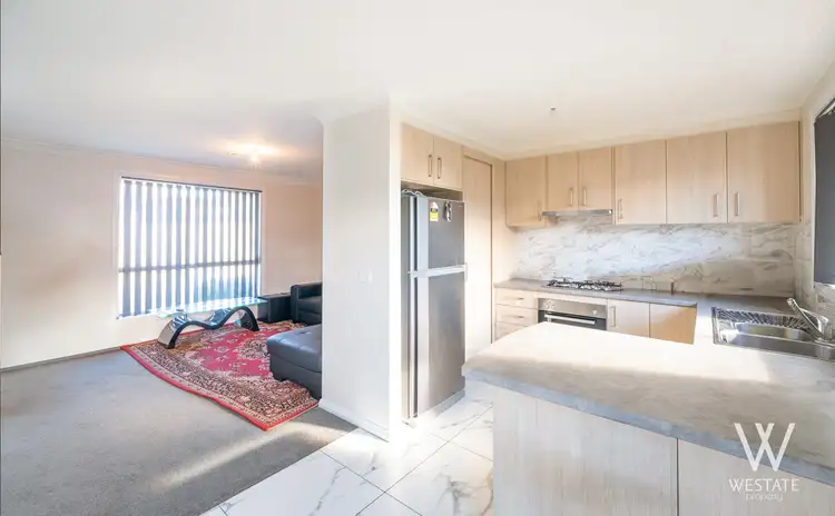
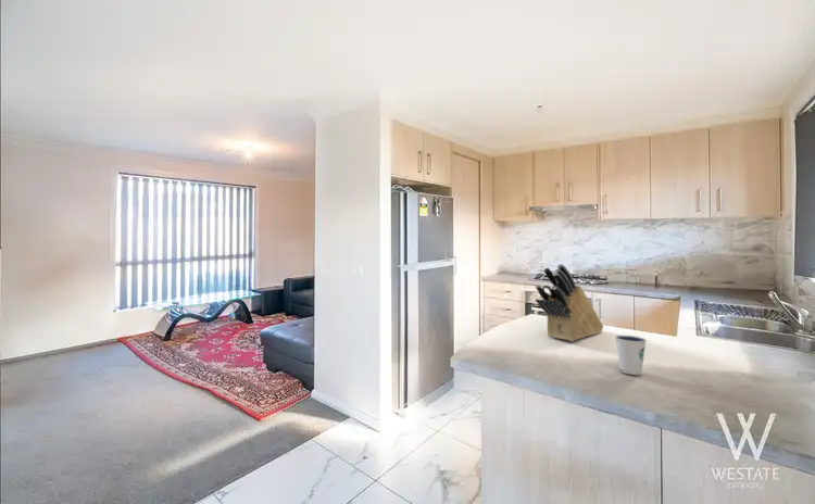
+ dixie cup (630, 355)
+ knife block (569, 300)
